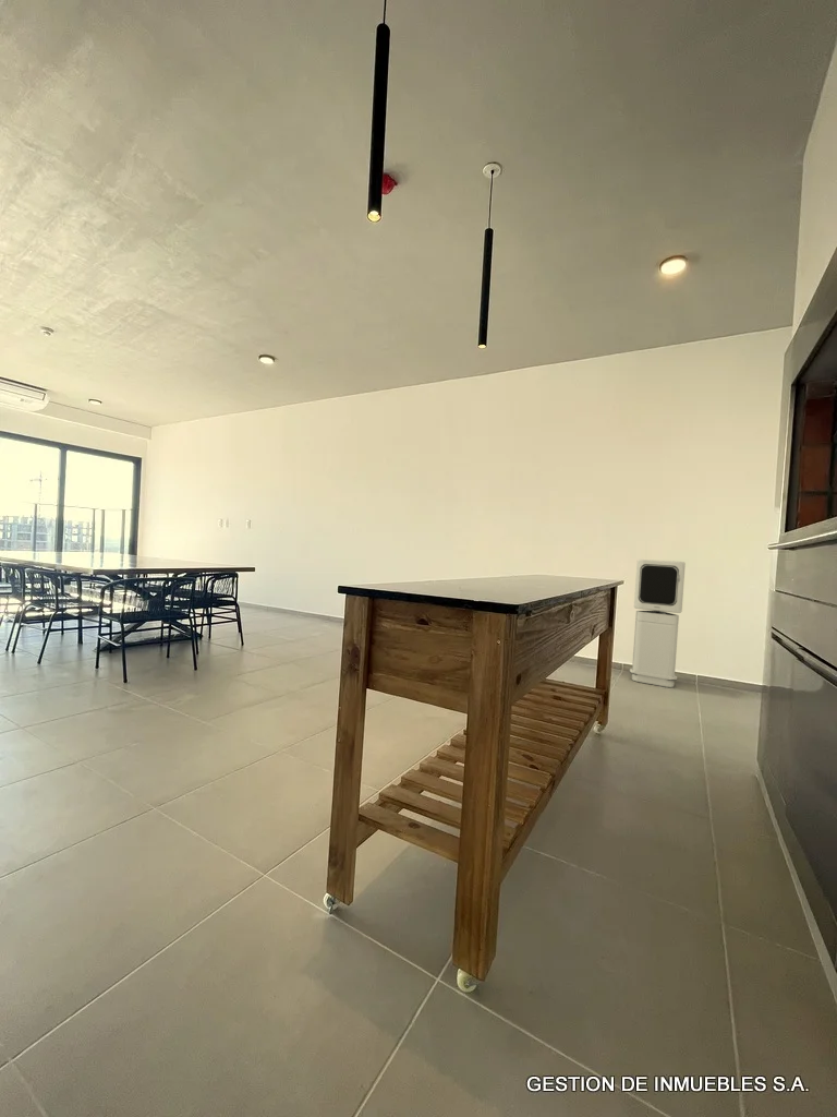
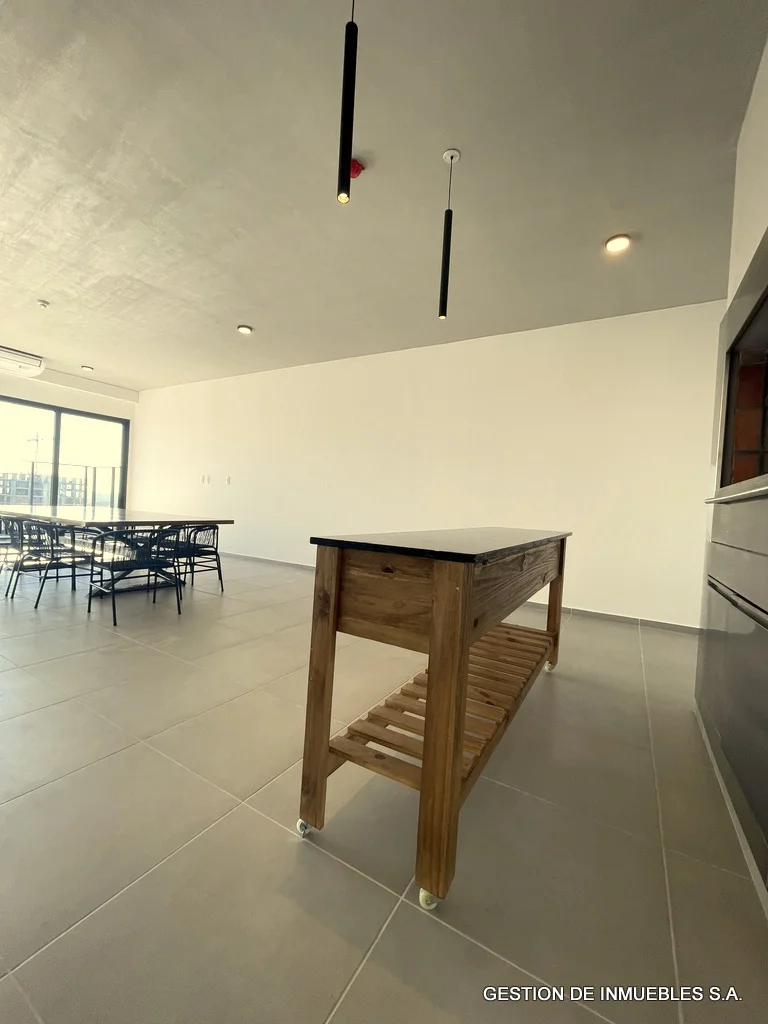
- air purifier (657, 620)
